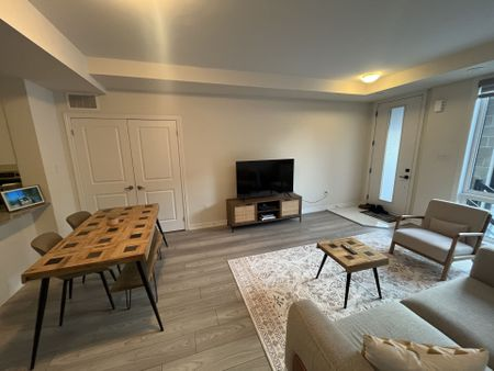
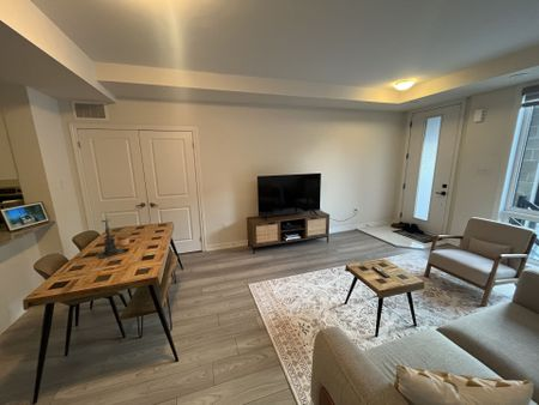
+ candle holder (108, 234)
